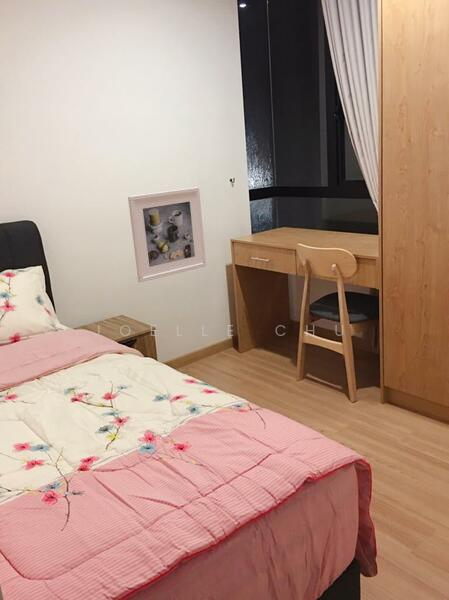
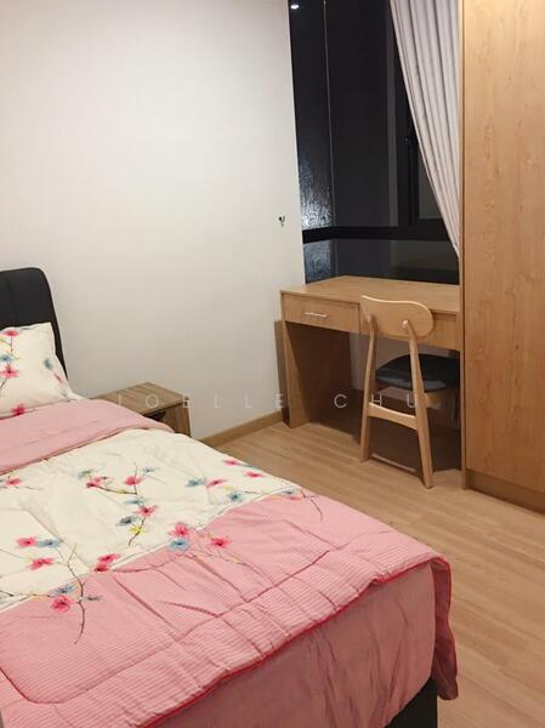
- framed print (169, 233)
